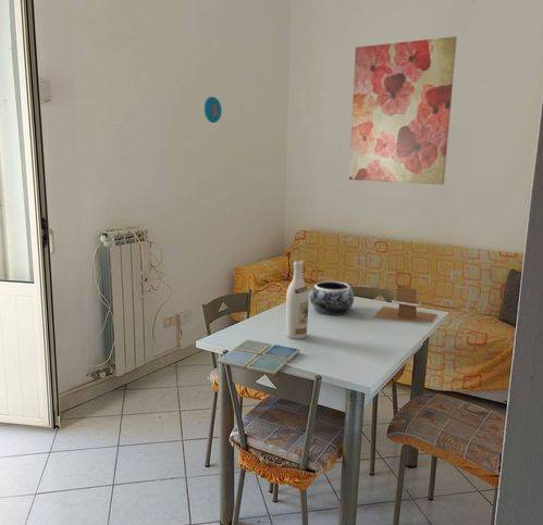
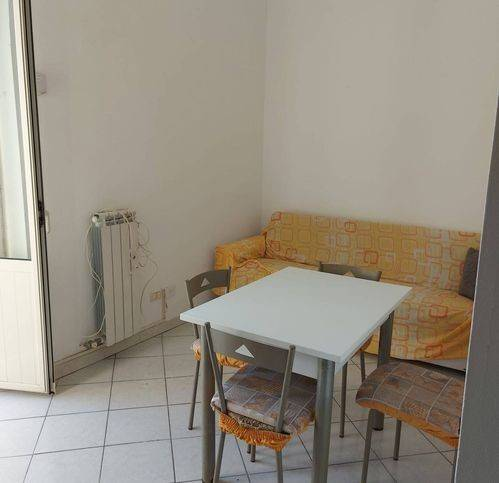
- wine bottle (297, 299)
- drink coaster (259, 355)
- button (213, 110)
- decorative bowl (331, 298)
- napkin holder (406, 301)
- wall art (398, 114)
